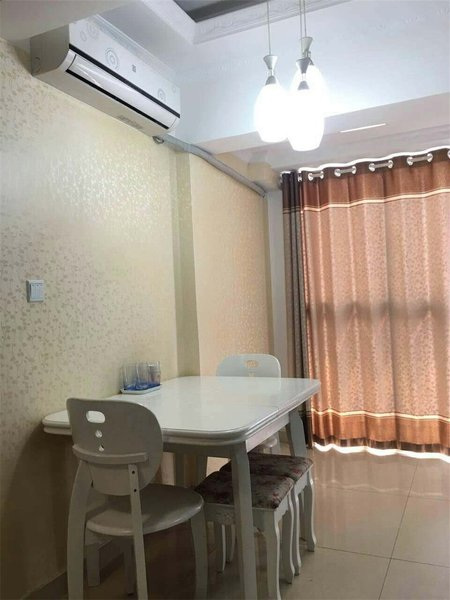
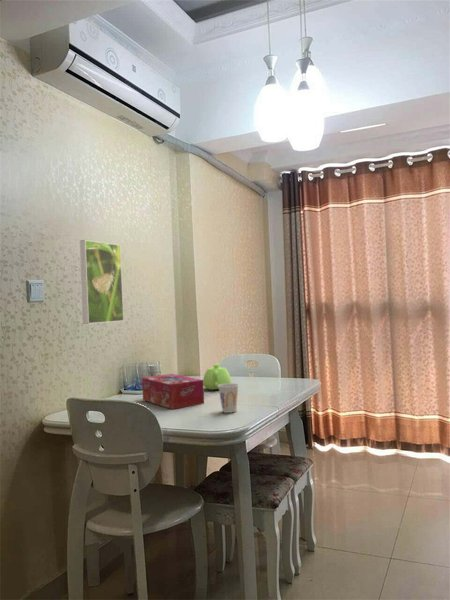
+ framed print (102, 282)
+ tissue box (171, 390)
+ teapot (216, 376)
+ cup (228, 398)
